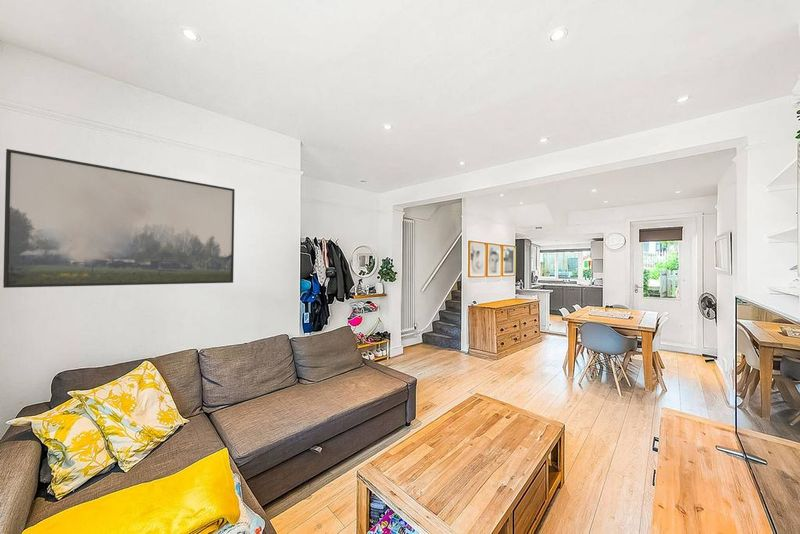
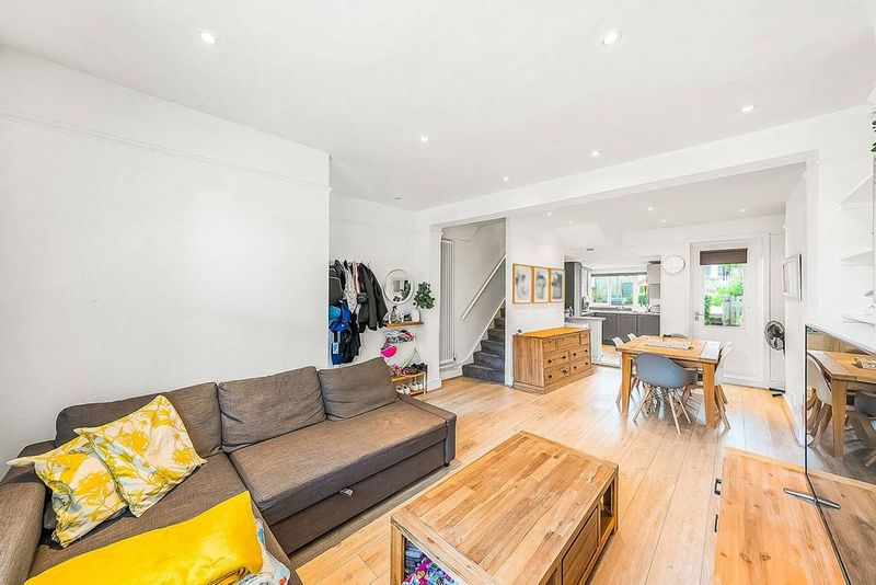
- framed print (141, 228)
